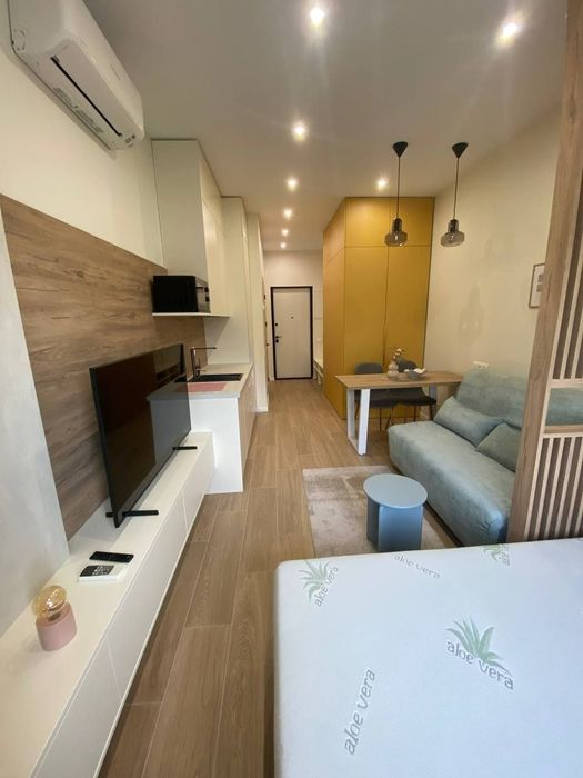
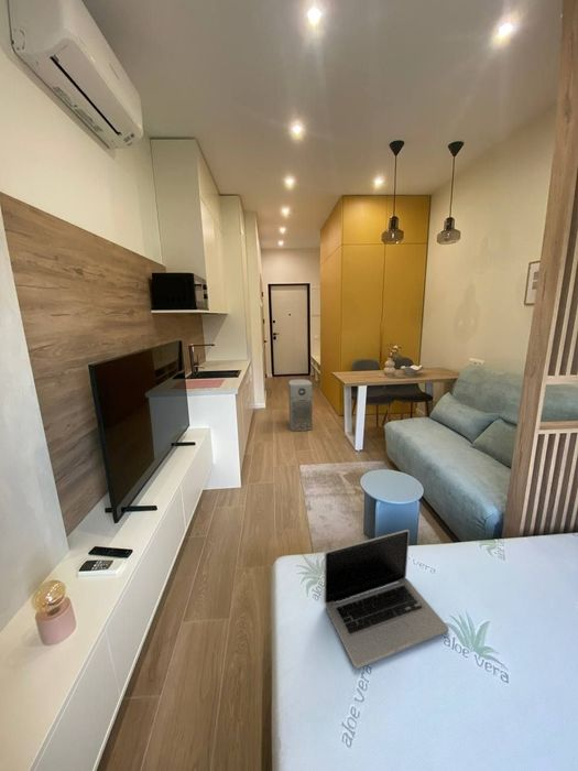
+ laptop (384, 590)
+ air purifier (299, 404)
